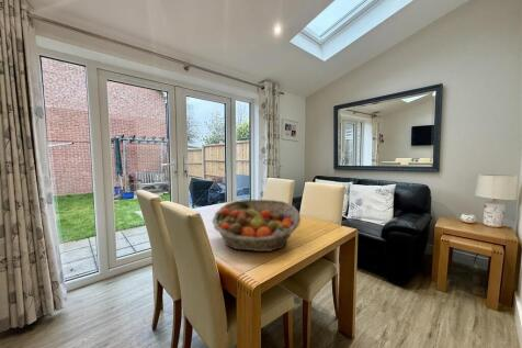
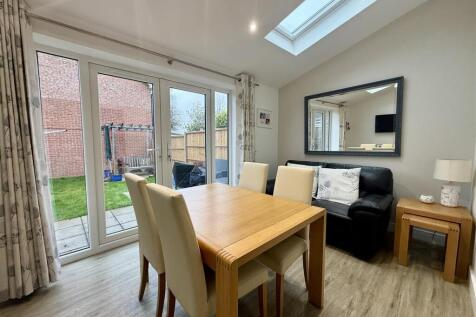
- fruit basket (256, 223)
